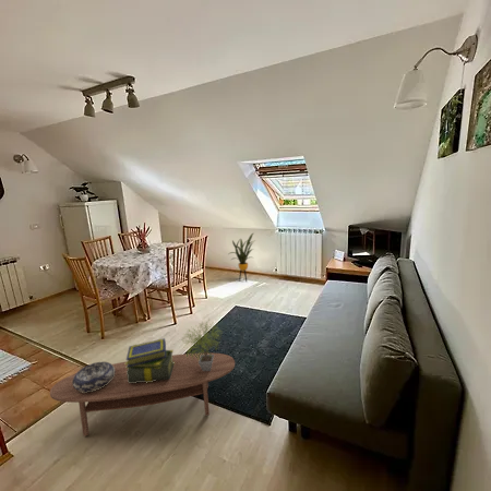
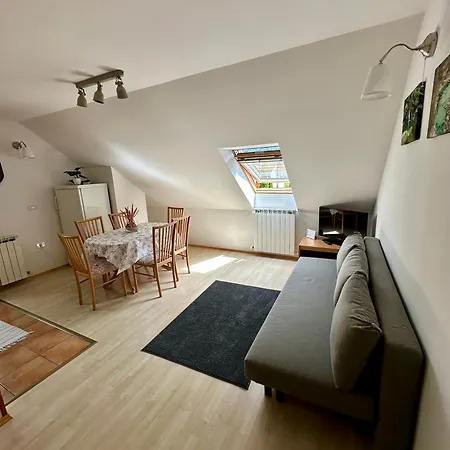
- stack of books (148, 360)
- house plant (246, 258)
- coffee table (149, 391)
- decorative bowl (94, 375)
- potted plant (202, 343)
